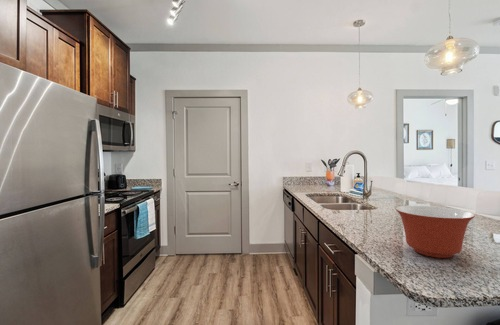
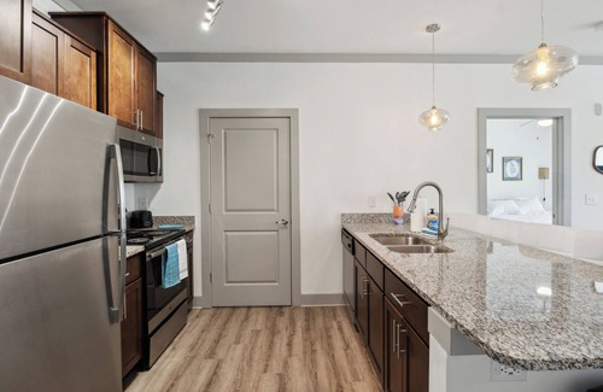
- mixing bowl (432, 231)
